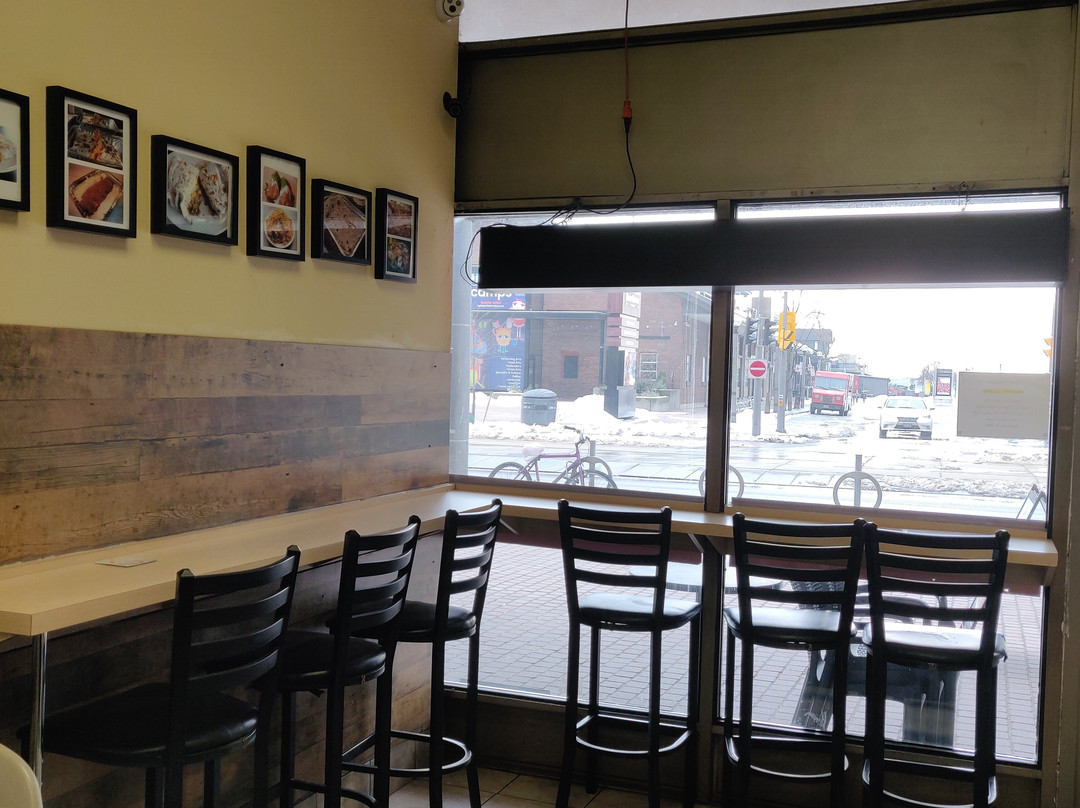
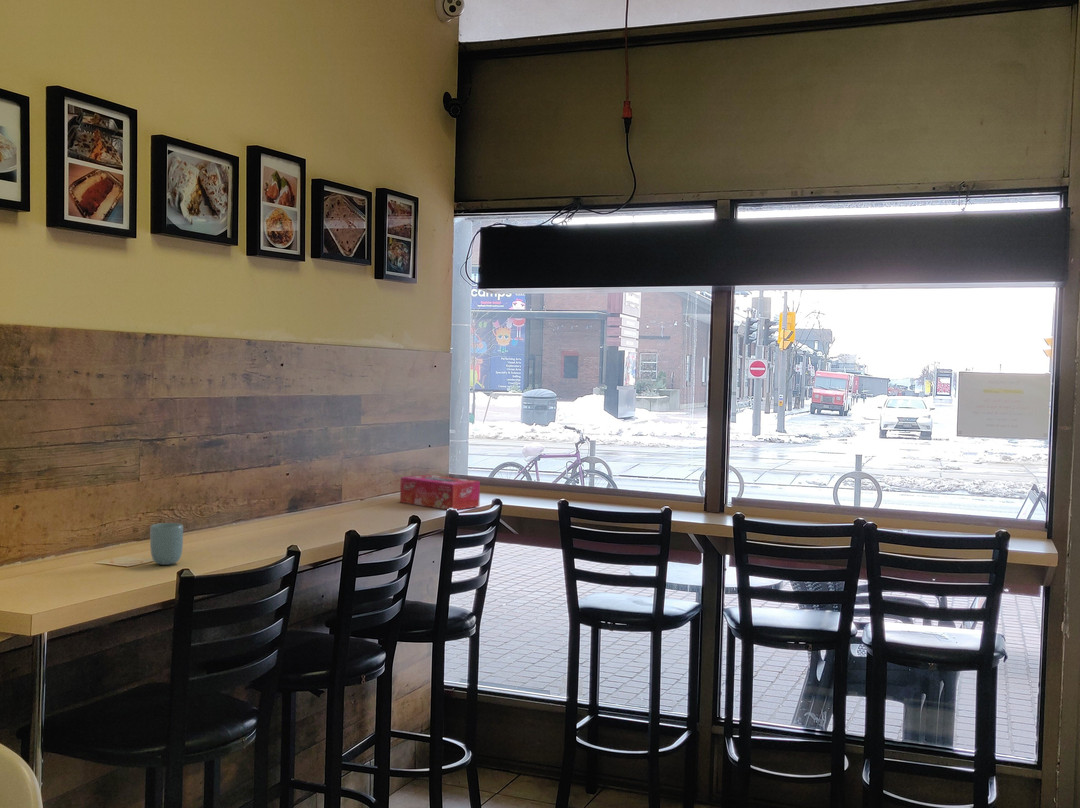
+ cup (166, 544)
+ tissue box (439, 491)
